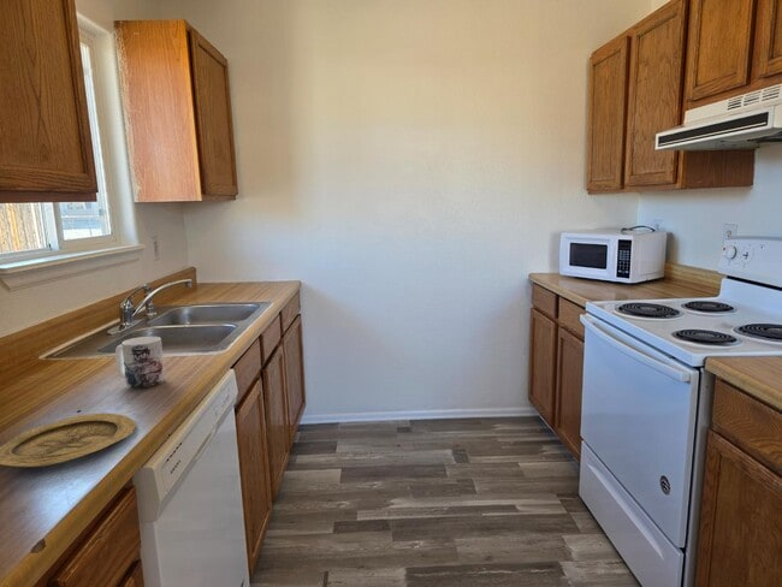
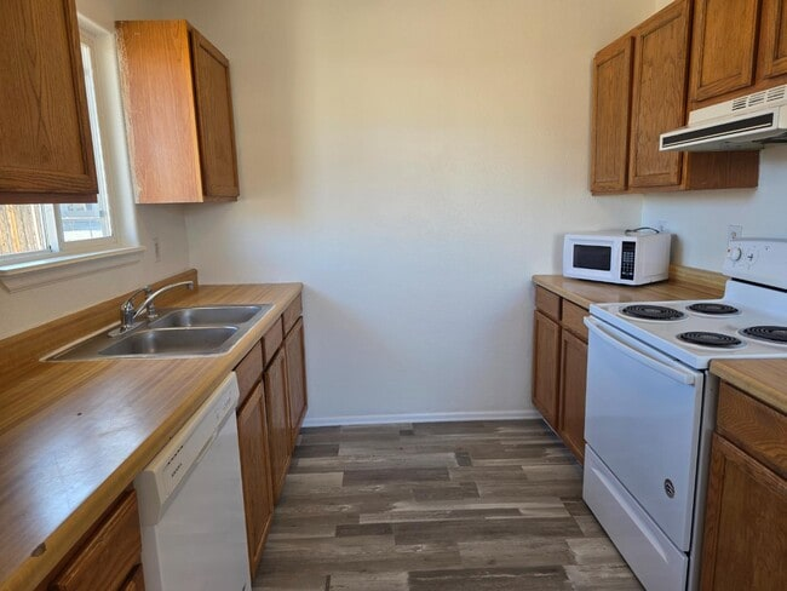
- mug (138, 362)
- plate (66, 439)
